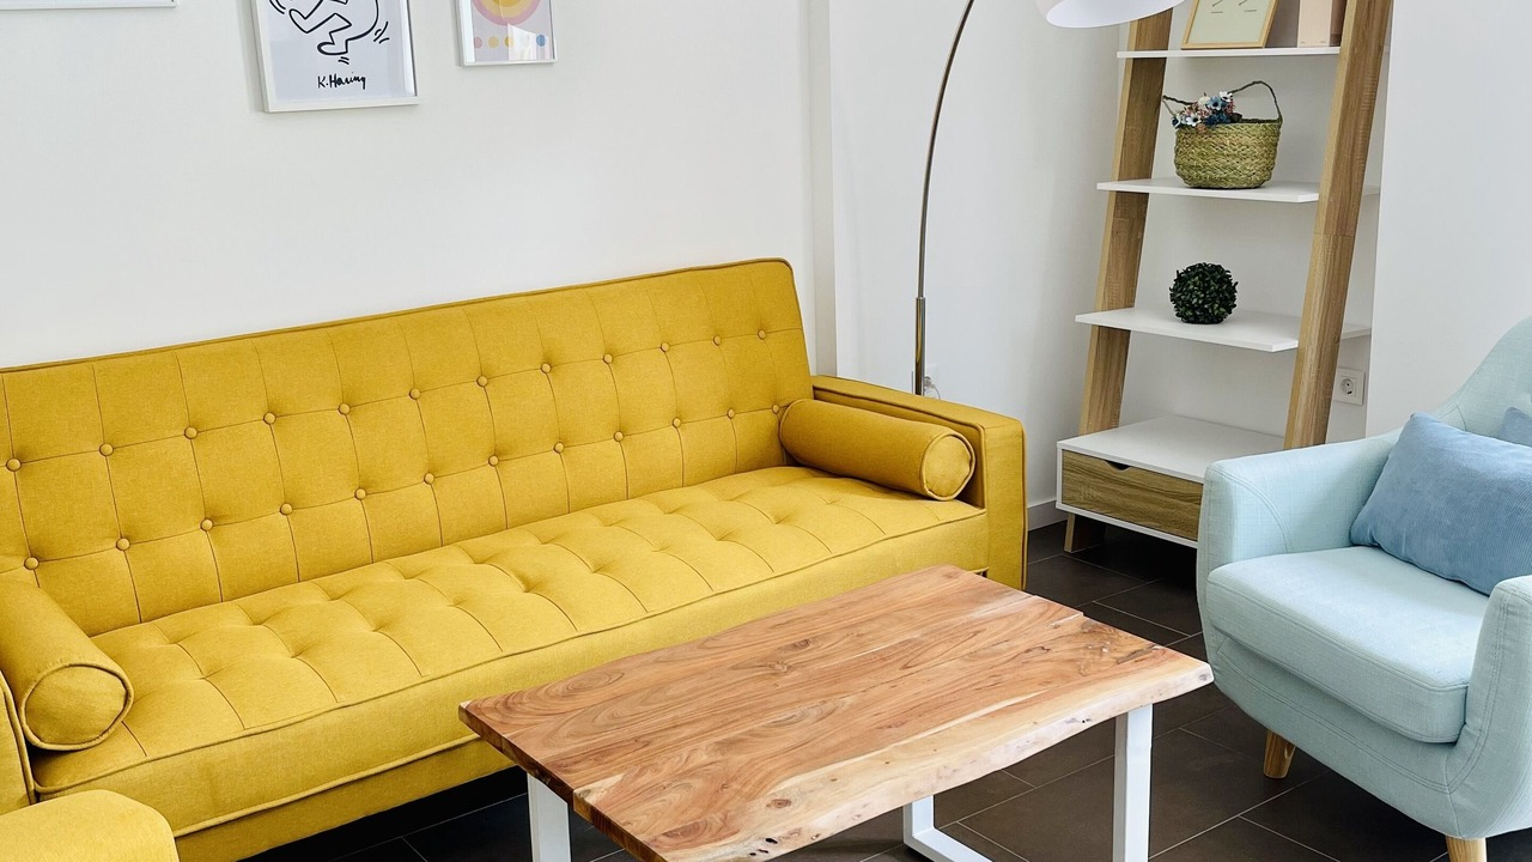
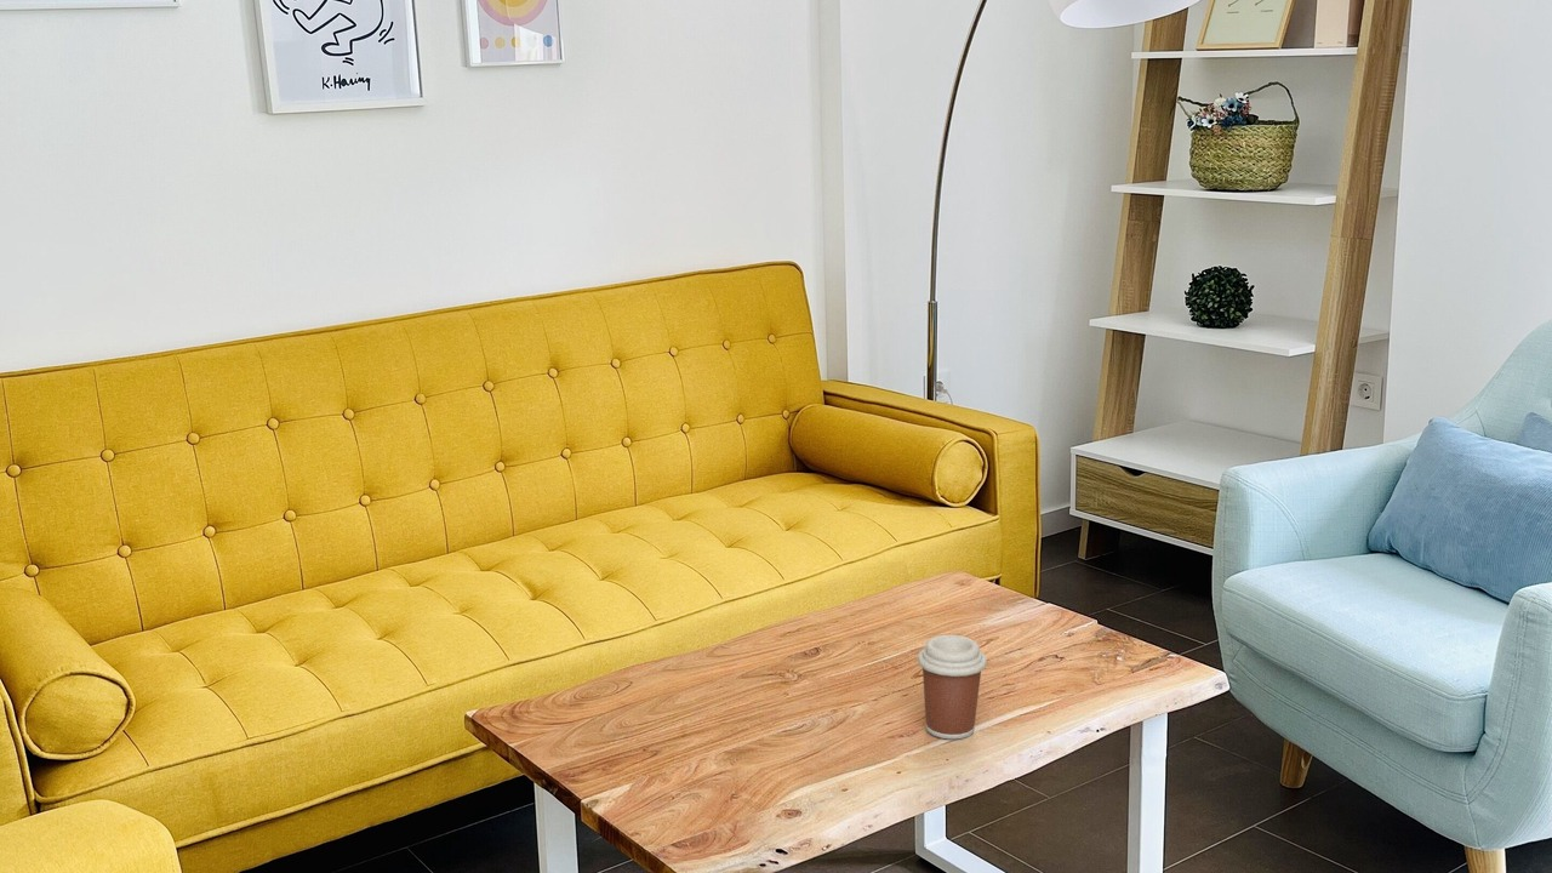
+ coffee cup (951, 686)
